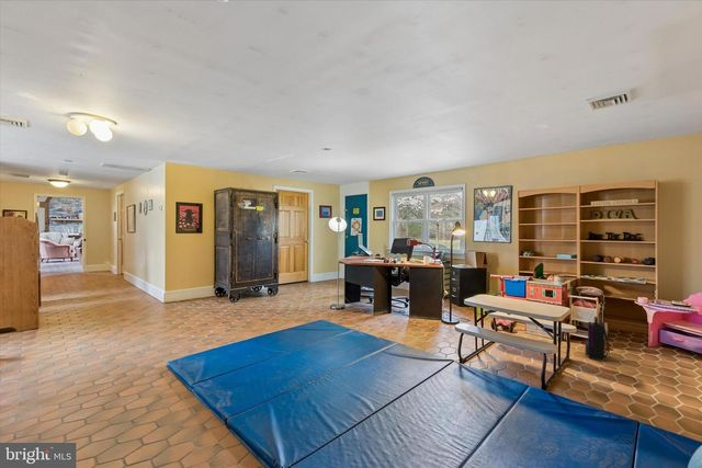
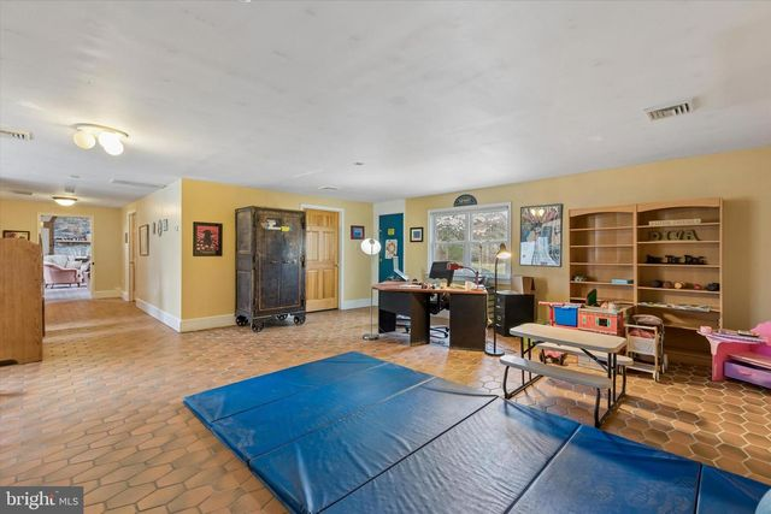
- backpack (597, 336)
